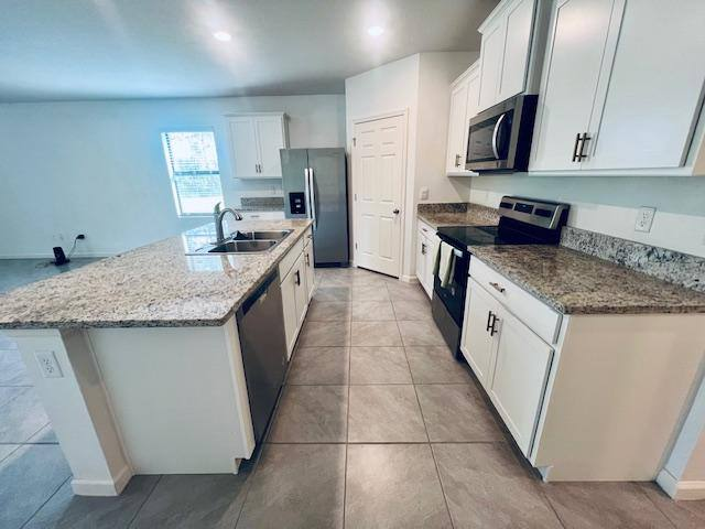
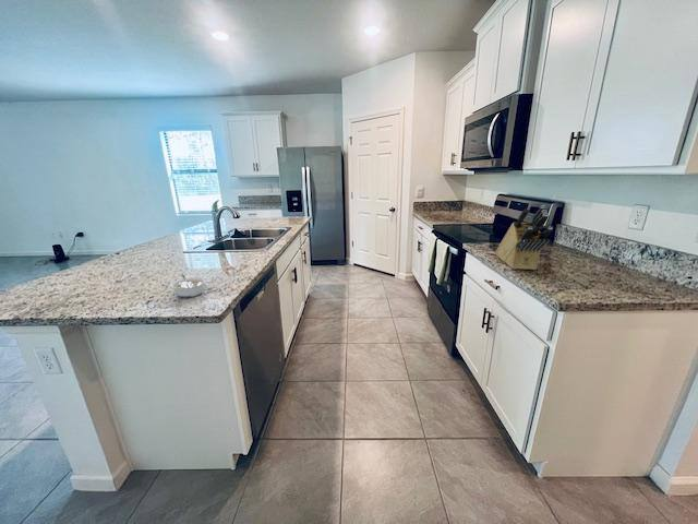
+ legume (188, 286)
+ knife block (522, 235)
